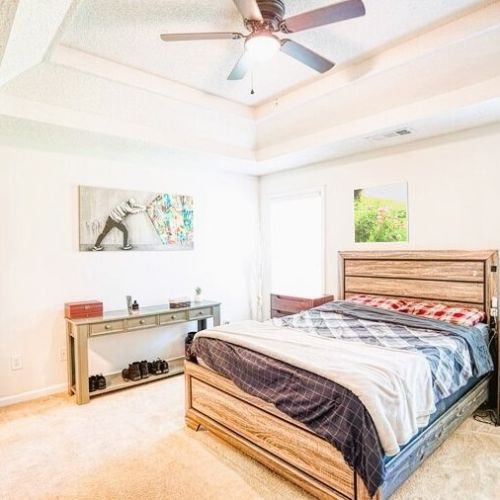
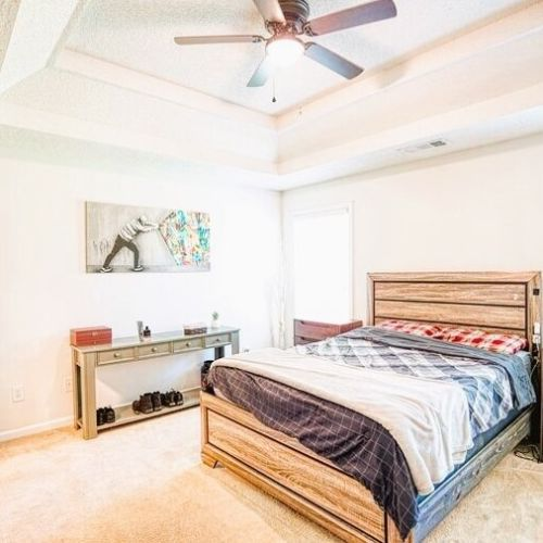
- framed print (379, 214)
